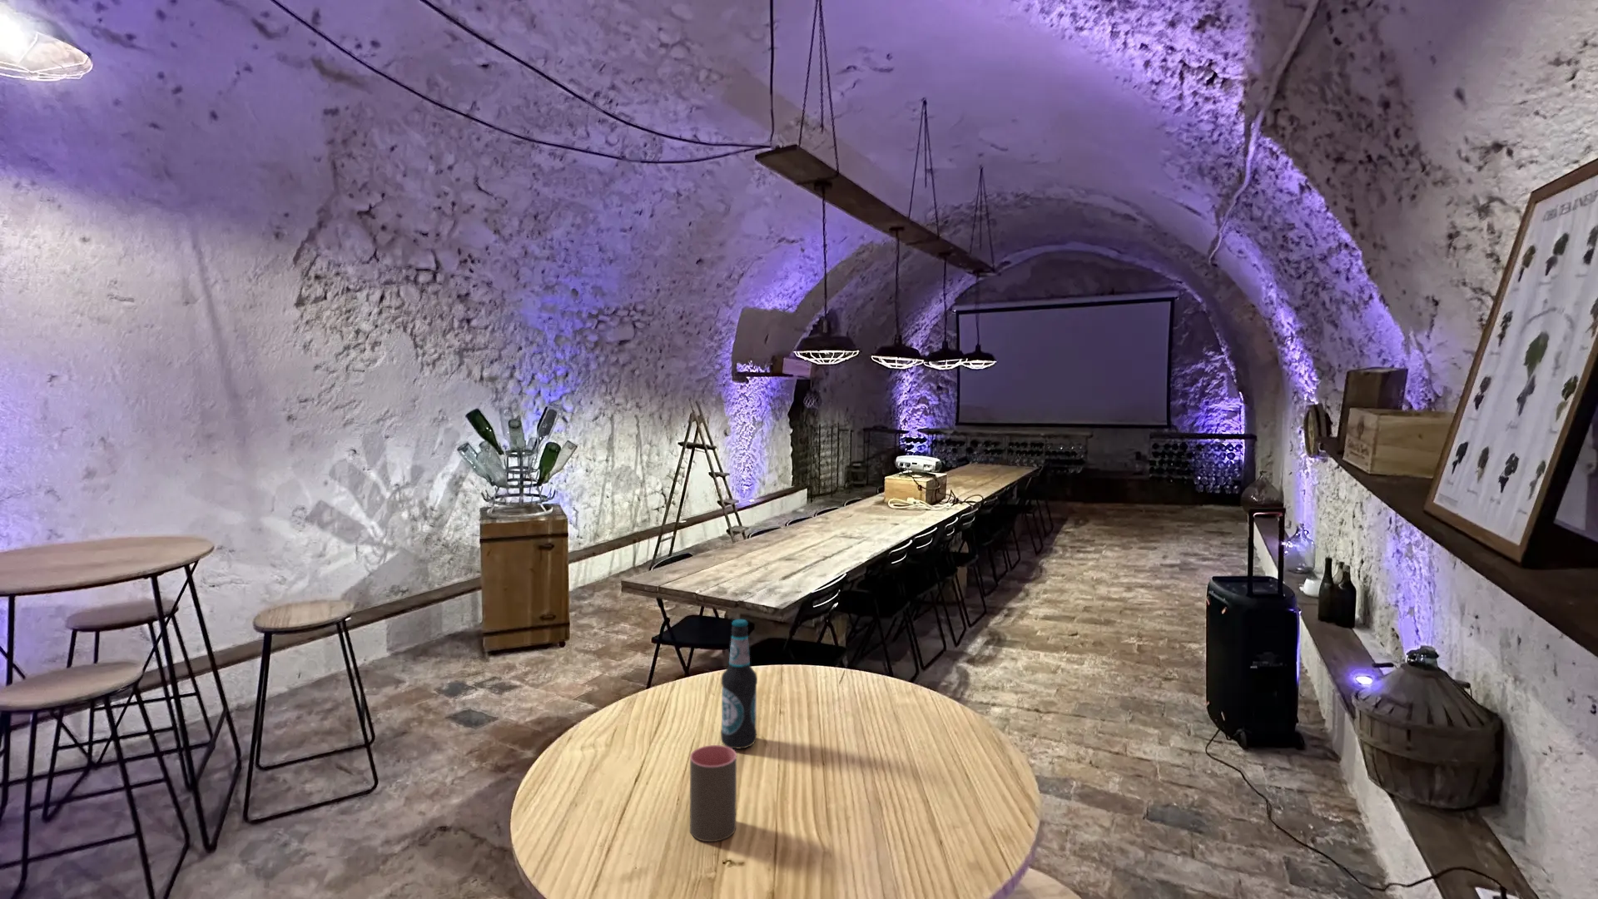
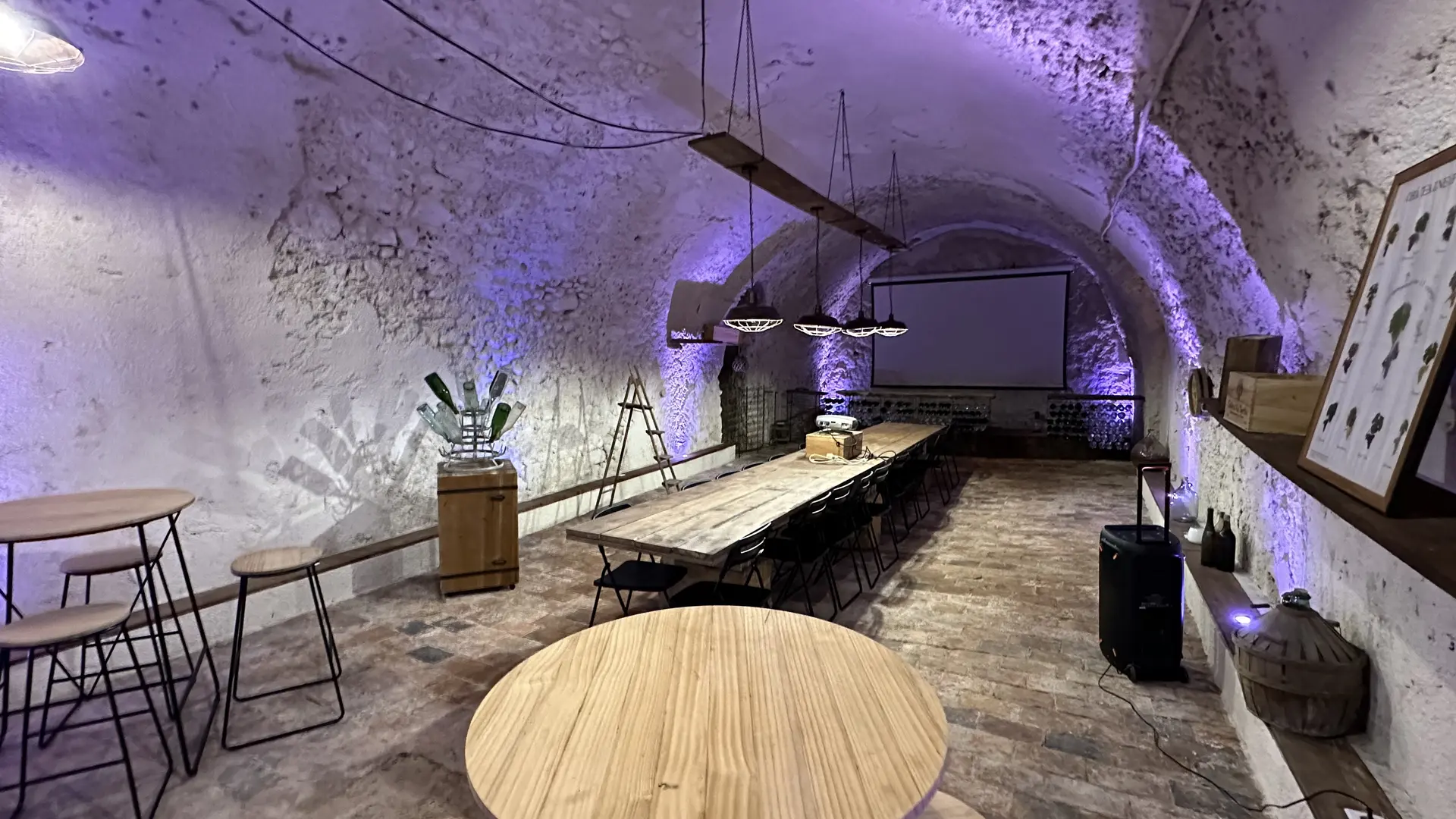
- bottle (739, 682)
- cup (712, 791)
